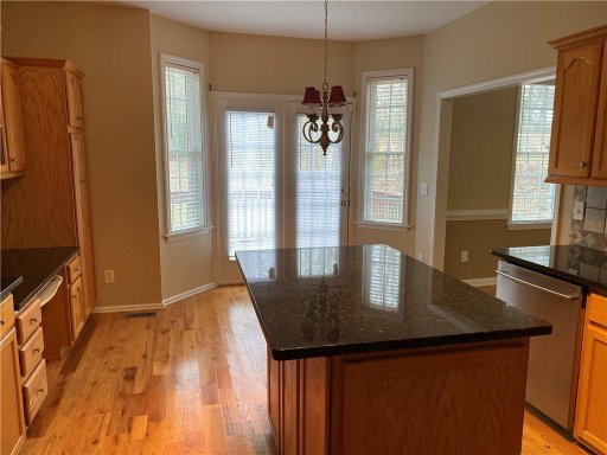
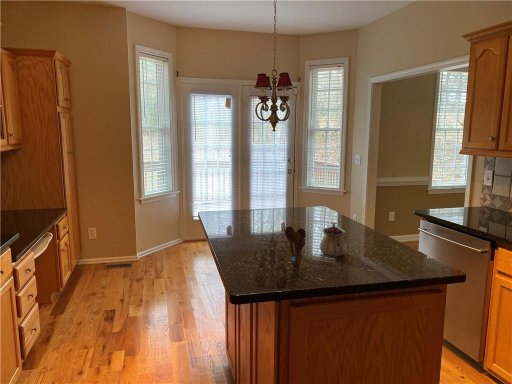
+ utensil holder (295, 249)
+ teapot (334, 238)
